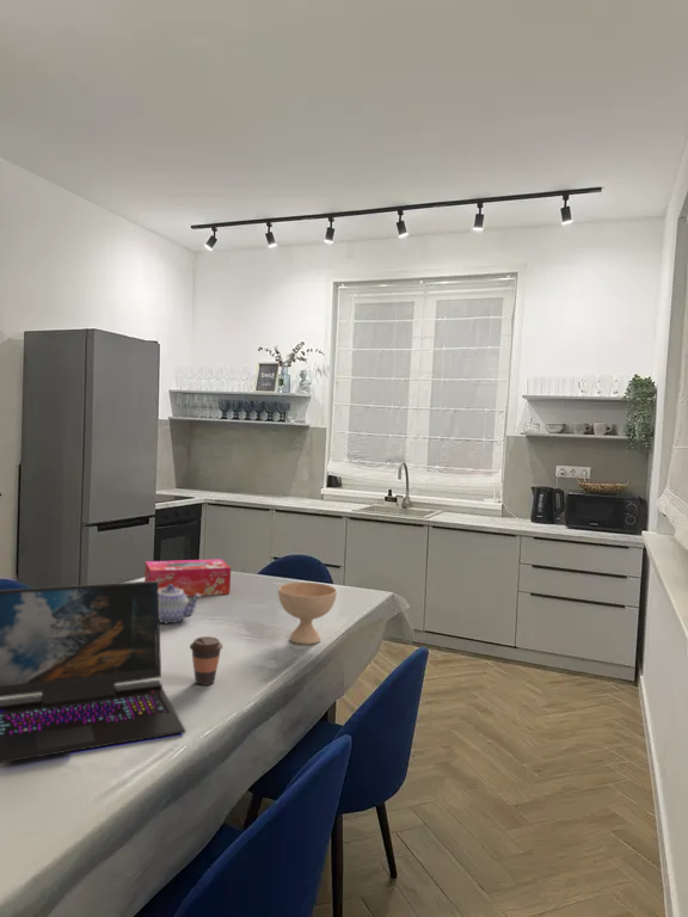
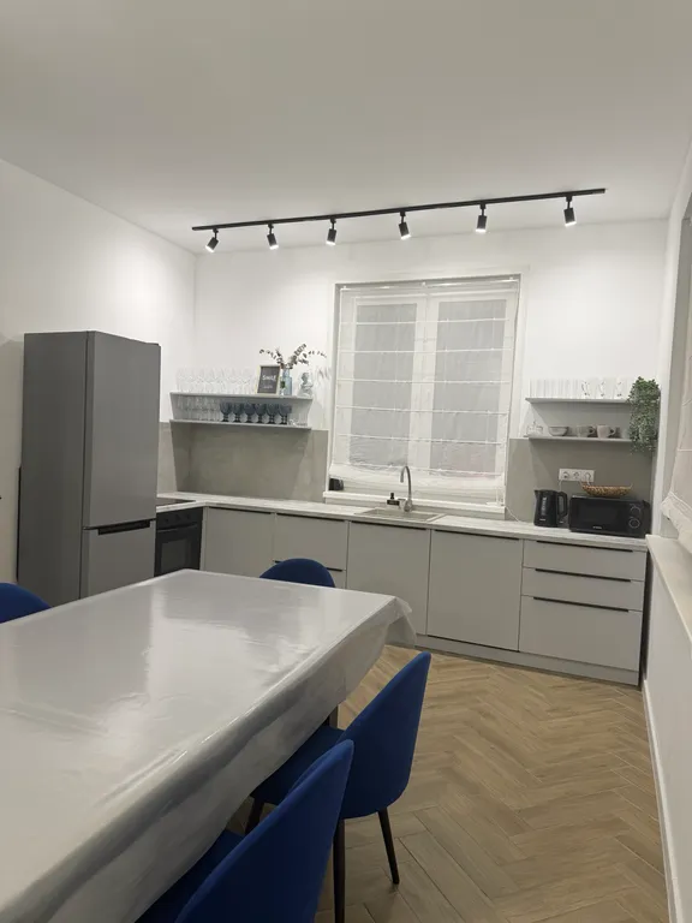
- laptop (85, 660)
- coffee cup (205, 660)
- teapot (170, 602)
- bowl (306, 614)
- tissue box (186, 577)
